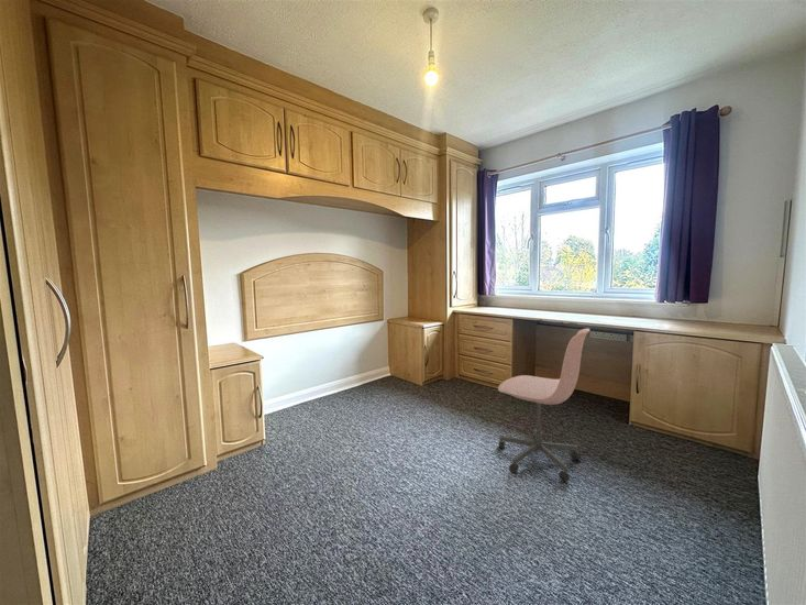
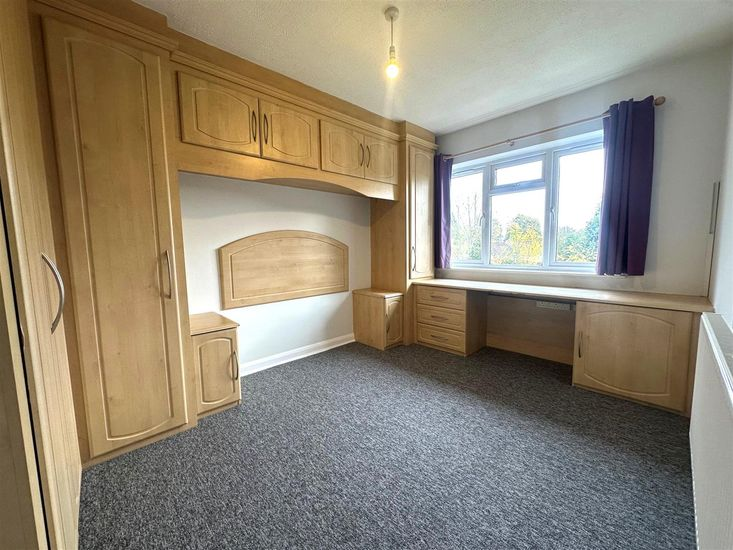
- office chair (540, 393)
